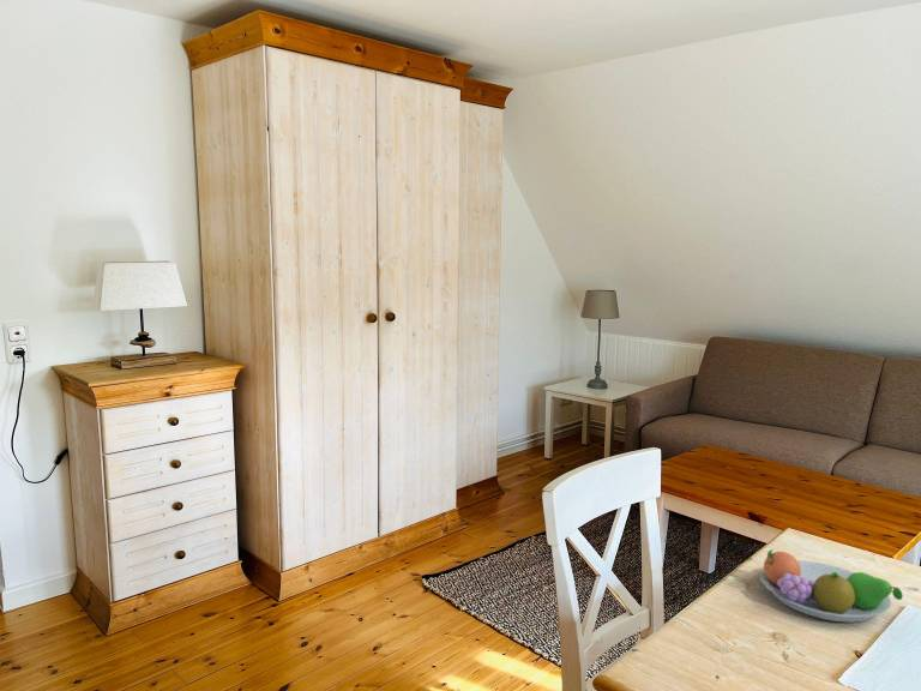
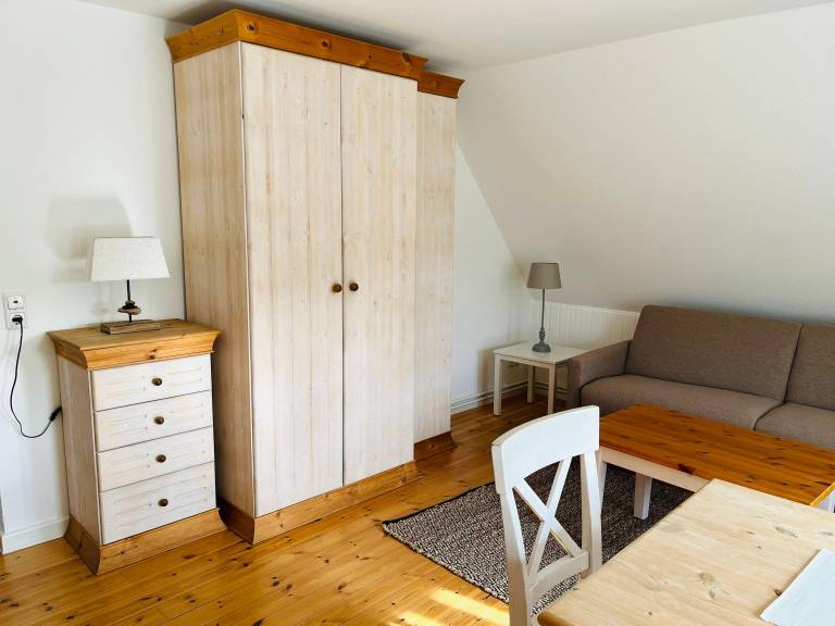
- fruit bowl (827, 577)
